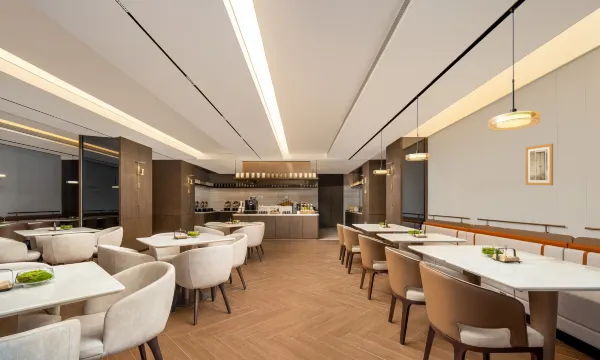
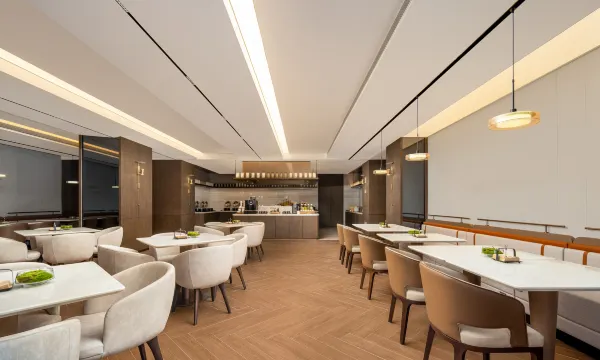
- wall art (538, 165)
